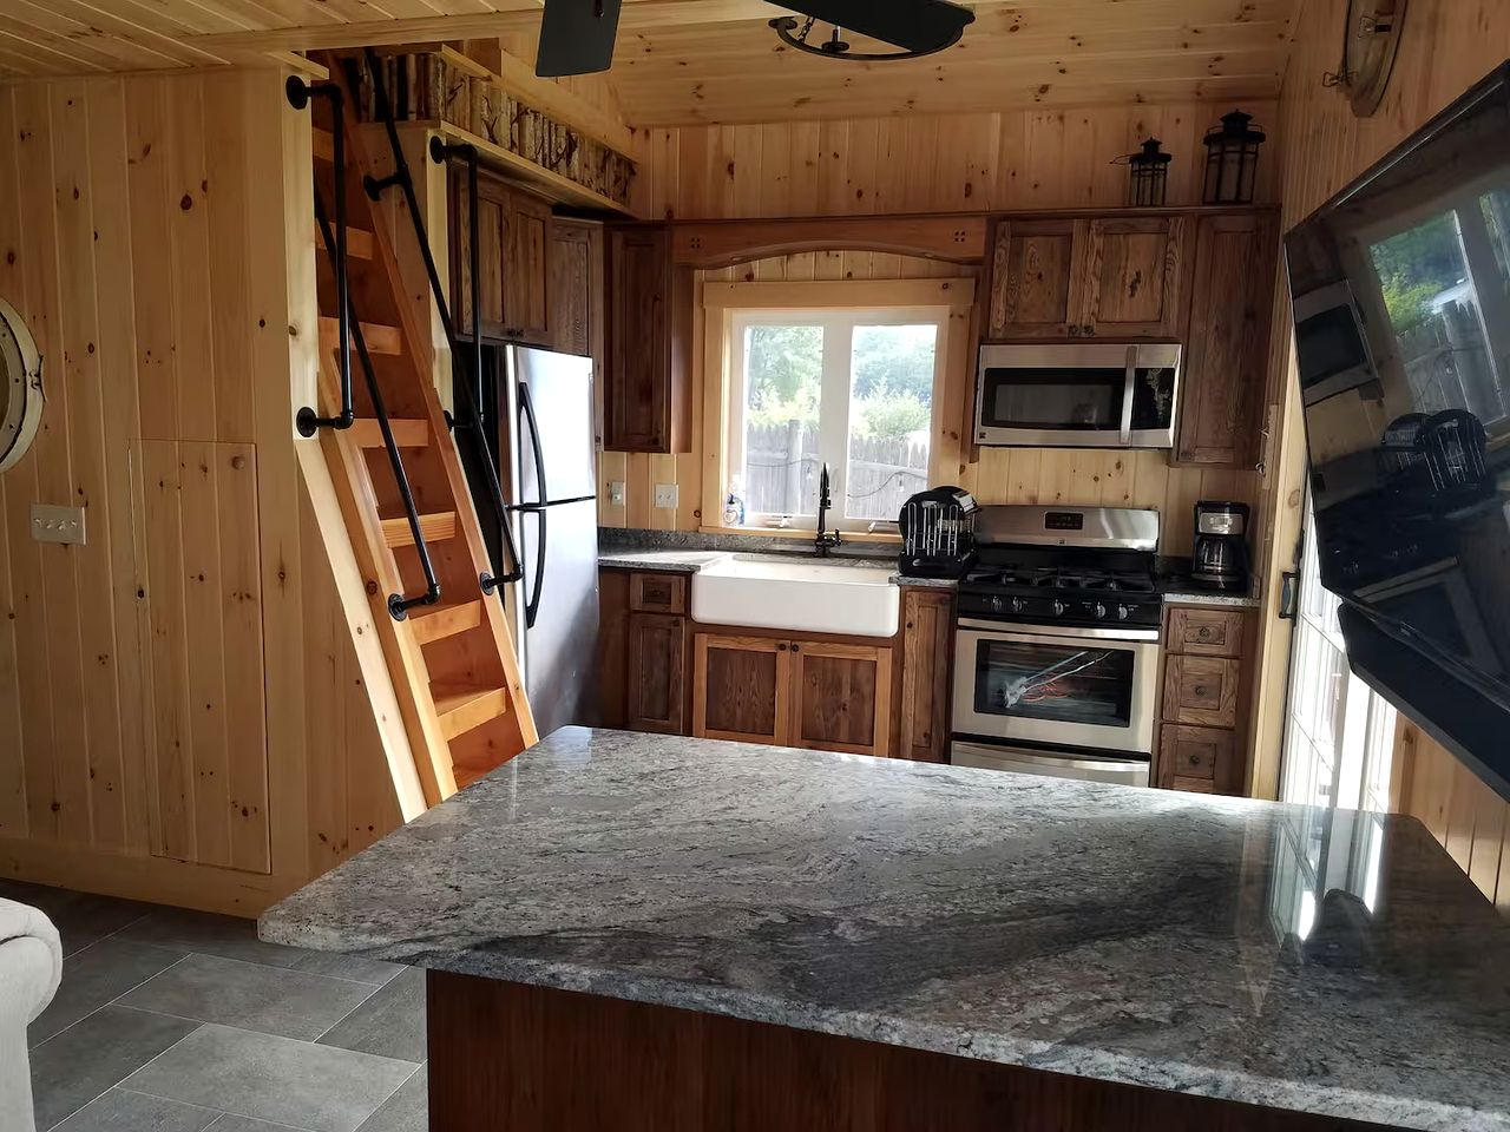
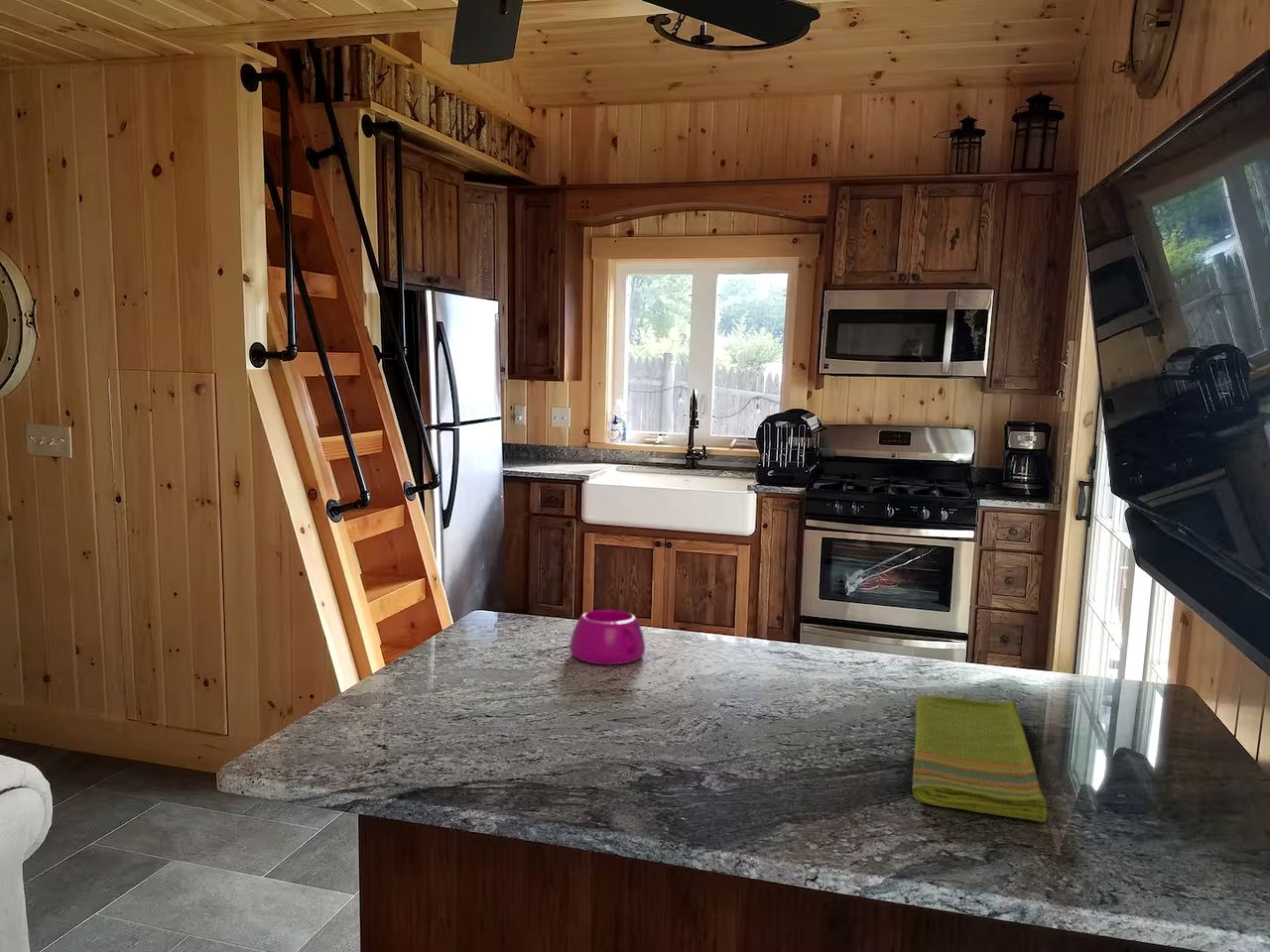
+ dish towel (971, 744)
+ bowl (611, 637)
